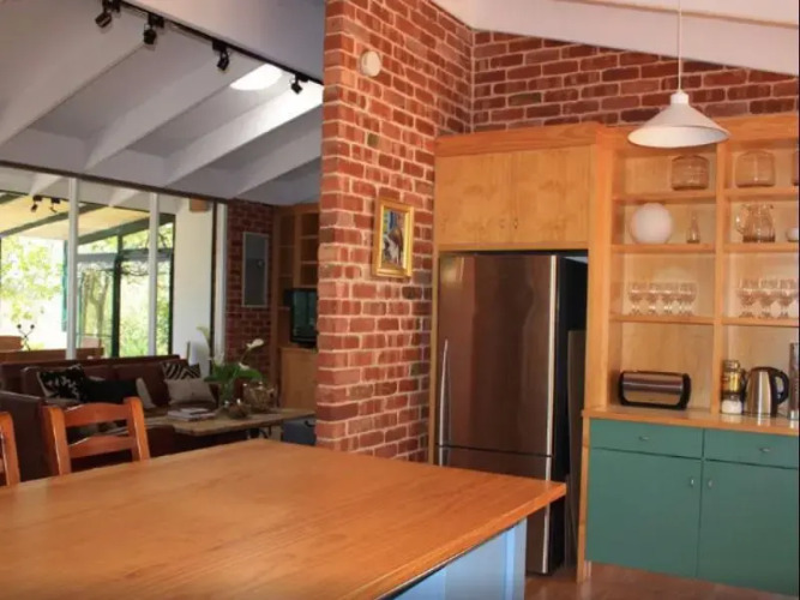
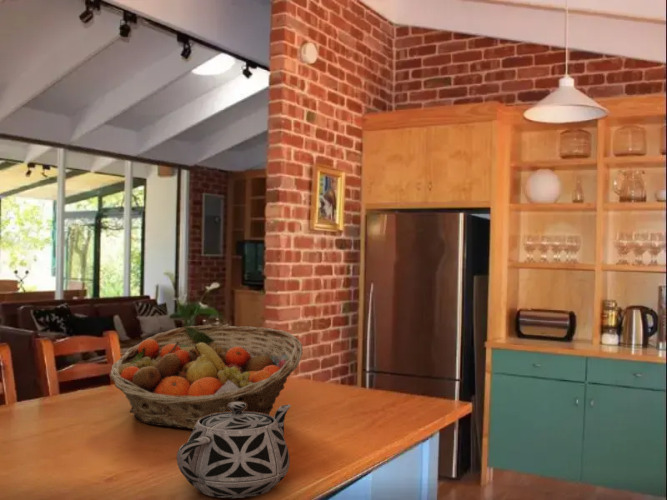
+ teapot (240, 443)
+ fruit basket (207, 373)
